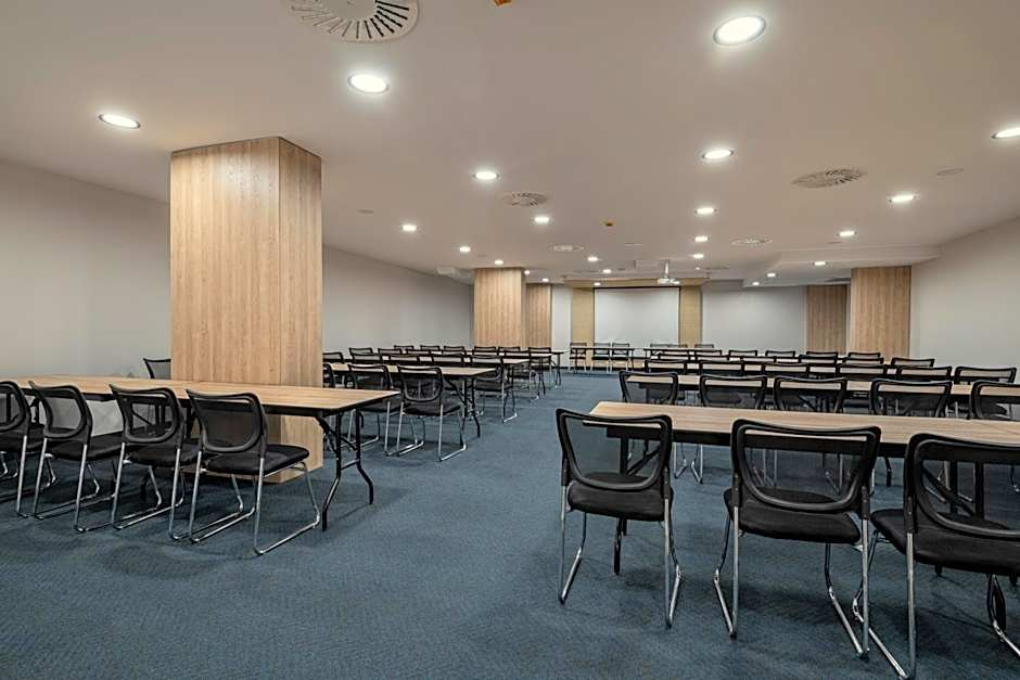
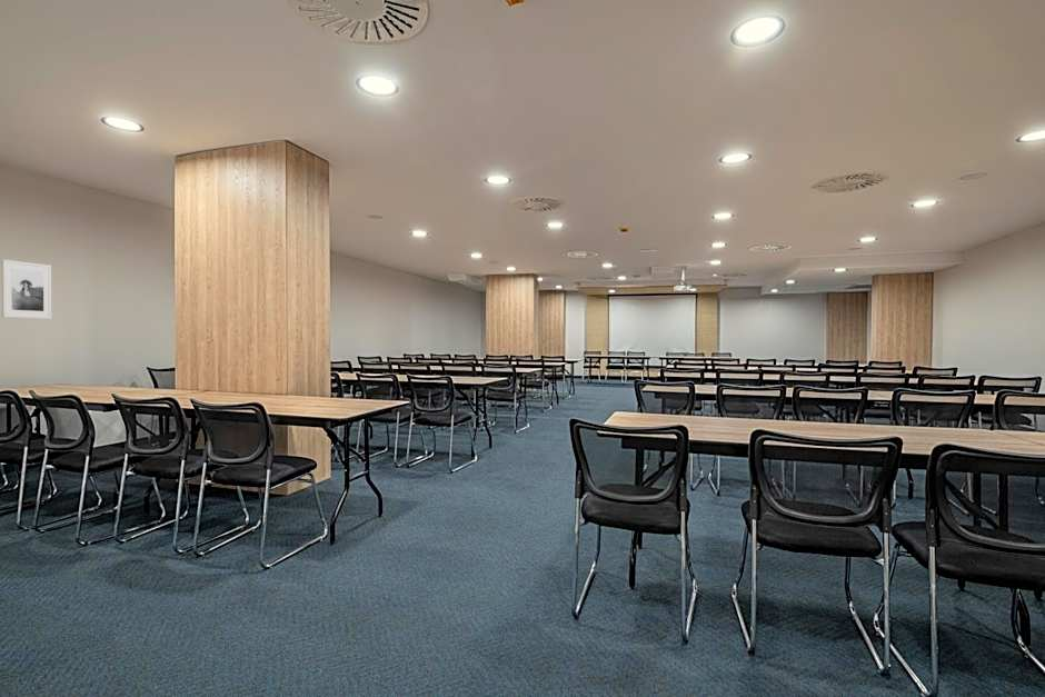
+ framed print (27, 290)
